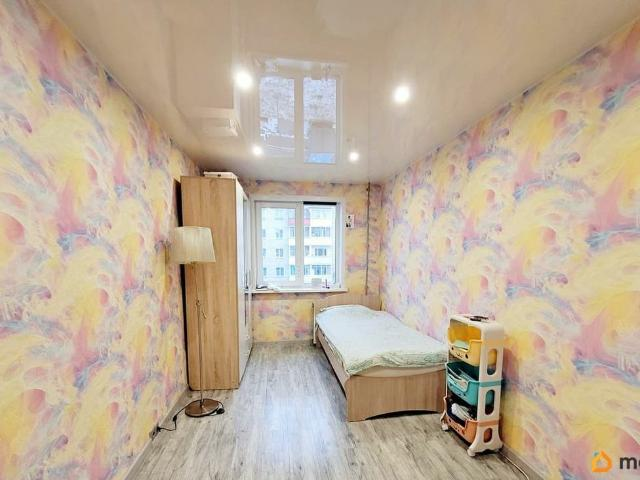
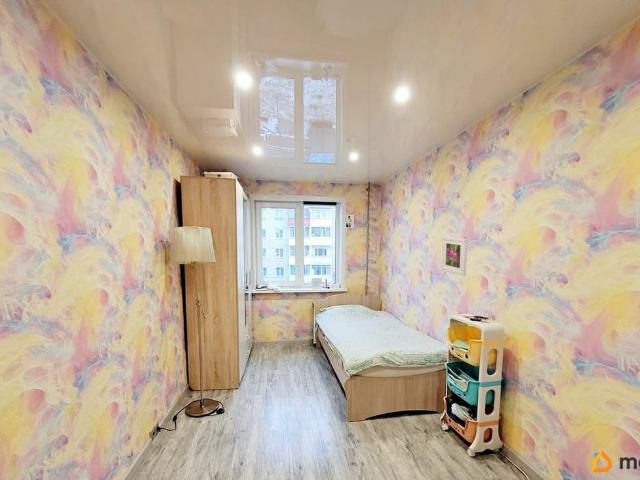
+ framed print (453, 255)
